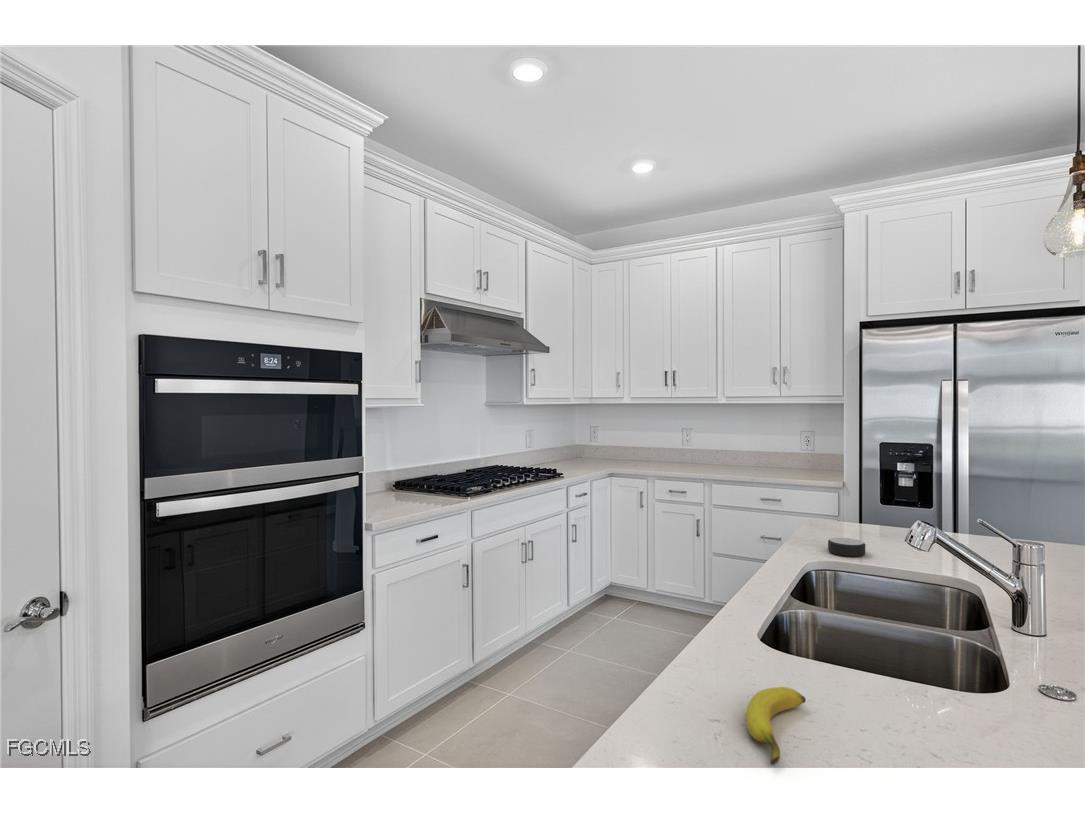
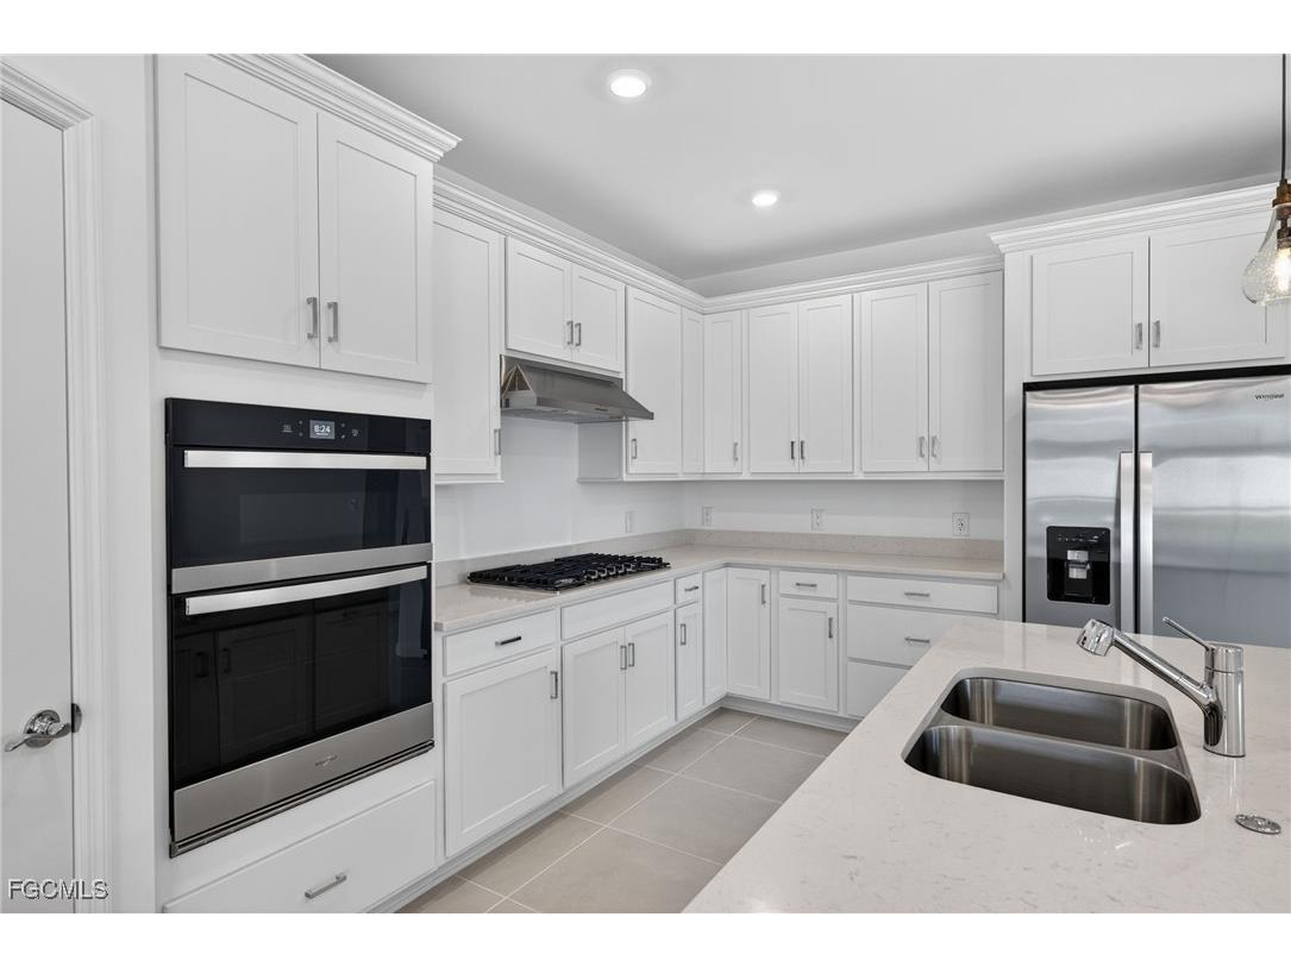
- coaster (846, 546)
- banana (772, 715)
